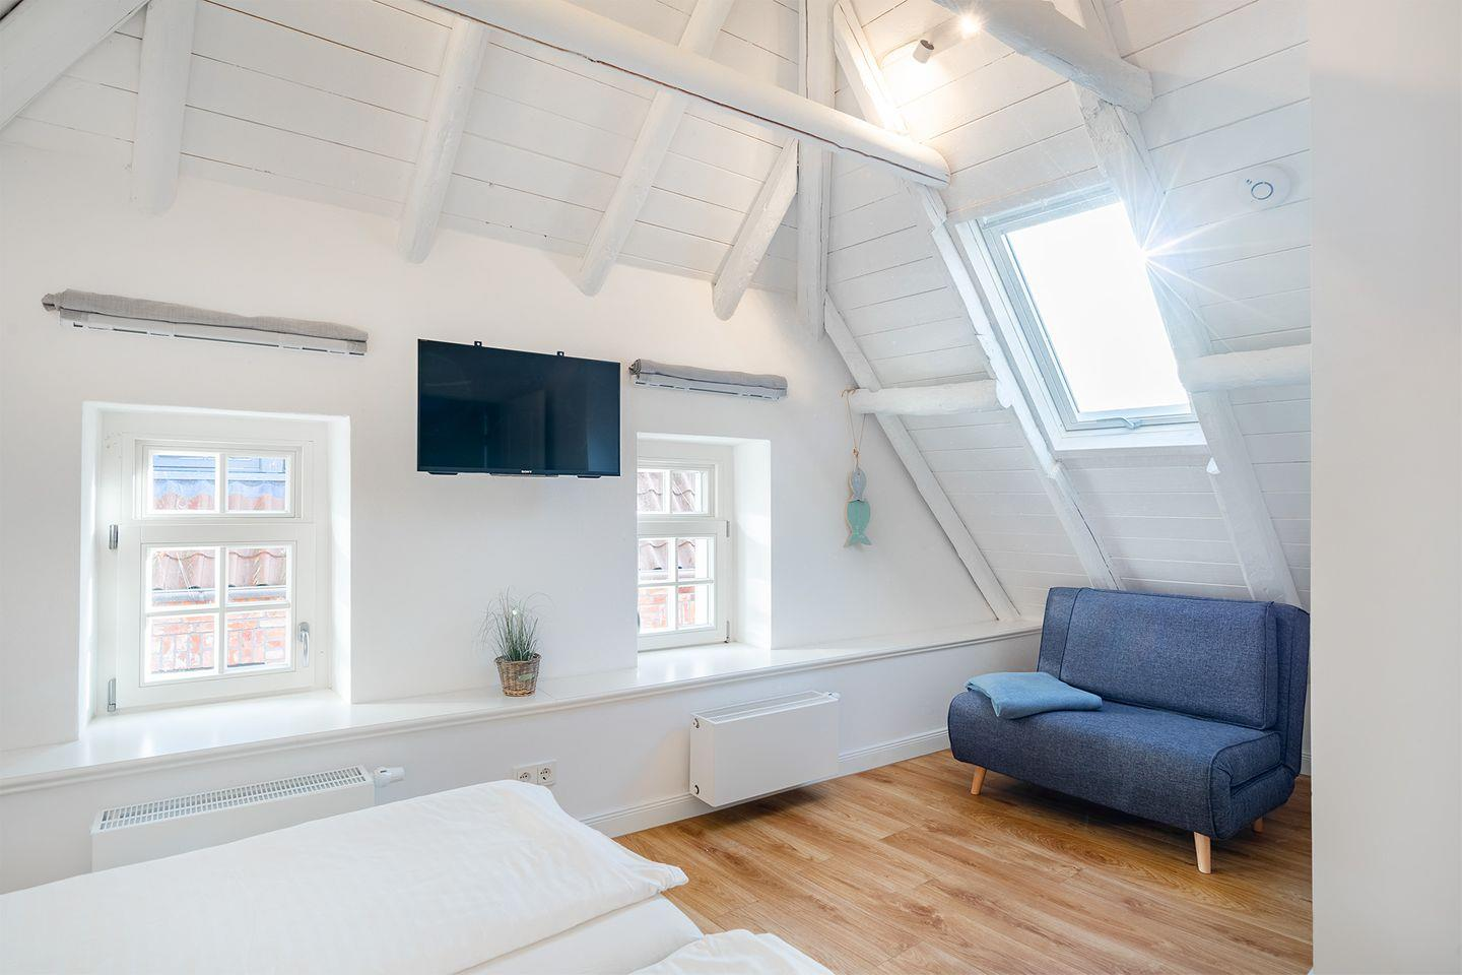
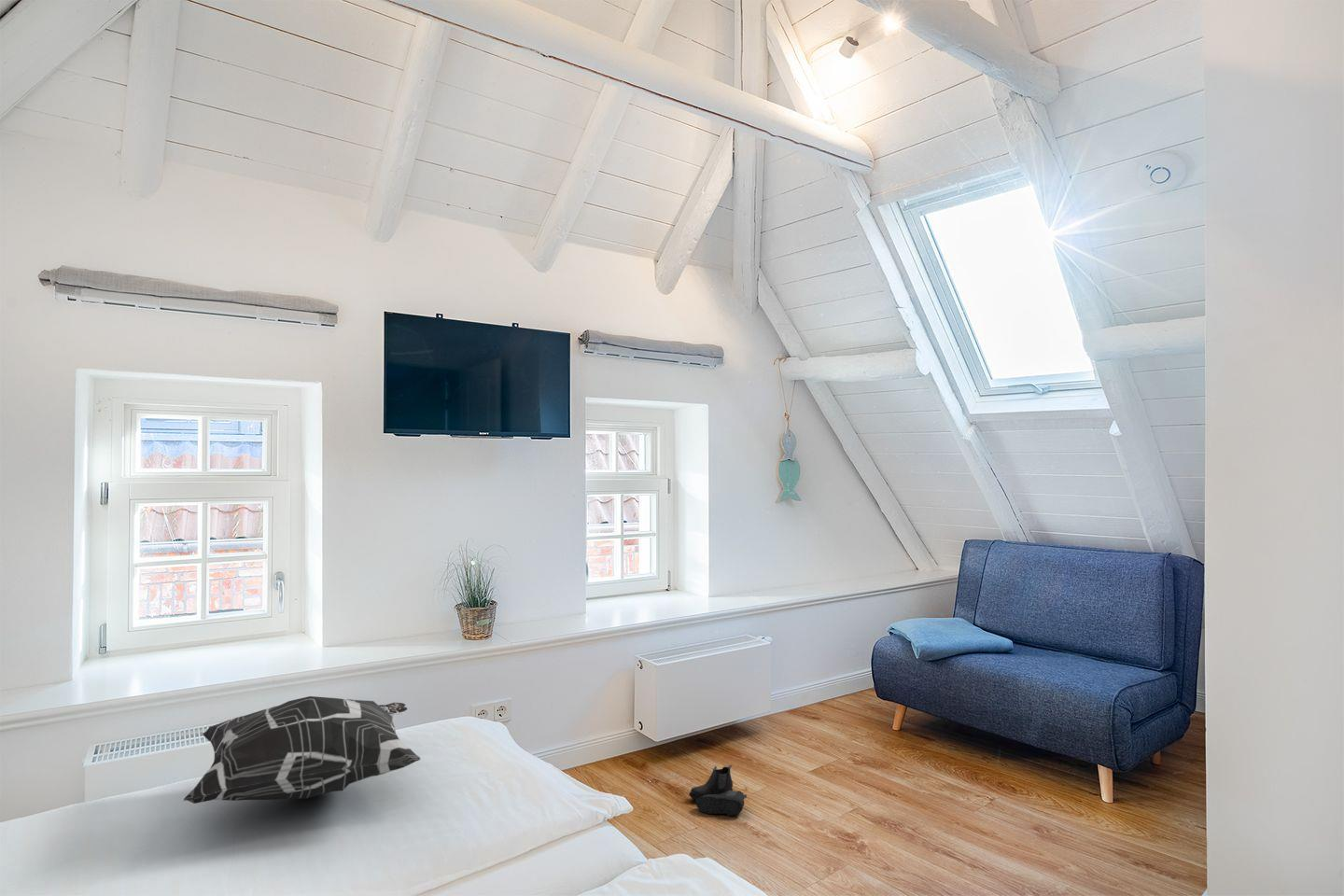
+ boots (721, 790)
+ decorative pillow (312, 742)
